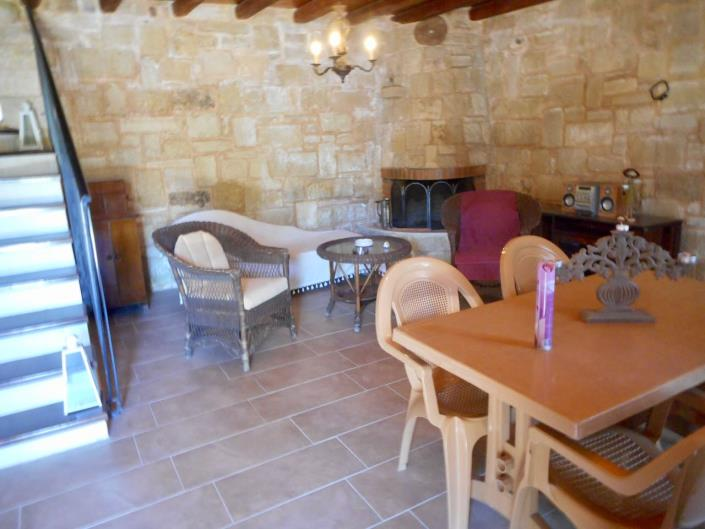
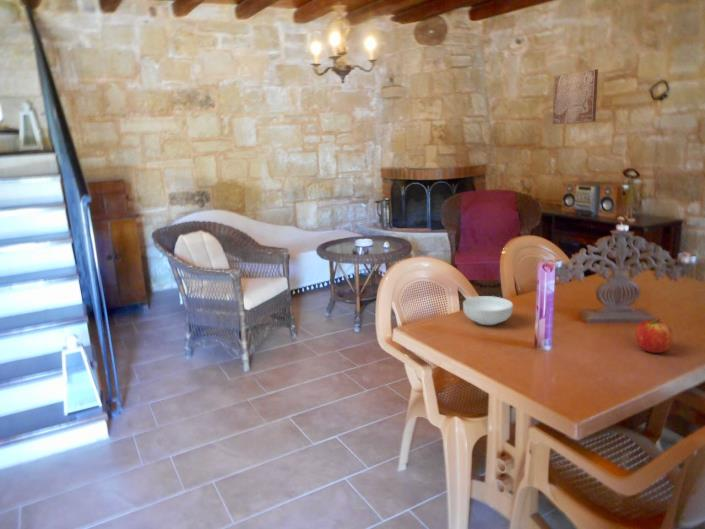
+ wall art (574, 98)
+ apple (653, 334)
+ cereal bowl (487, 312)
